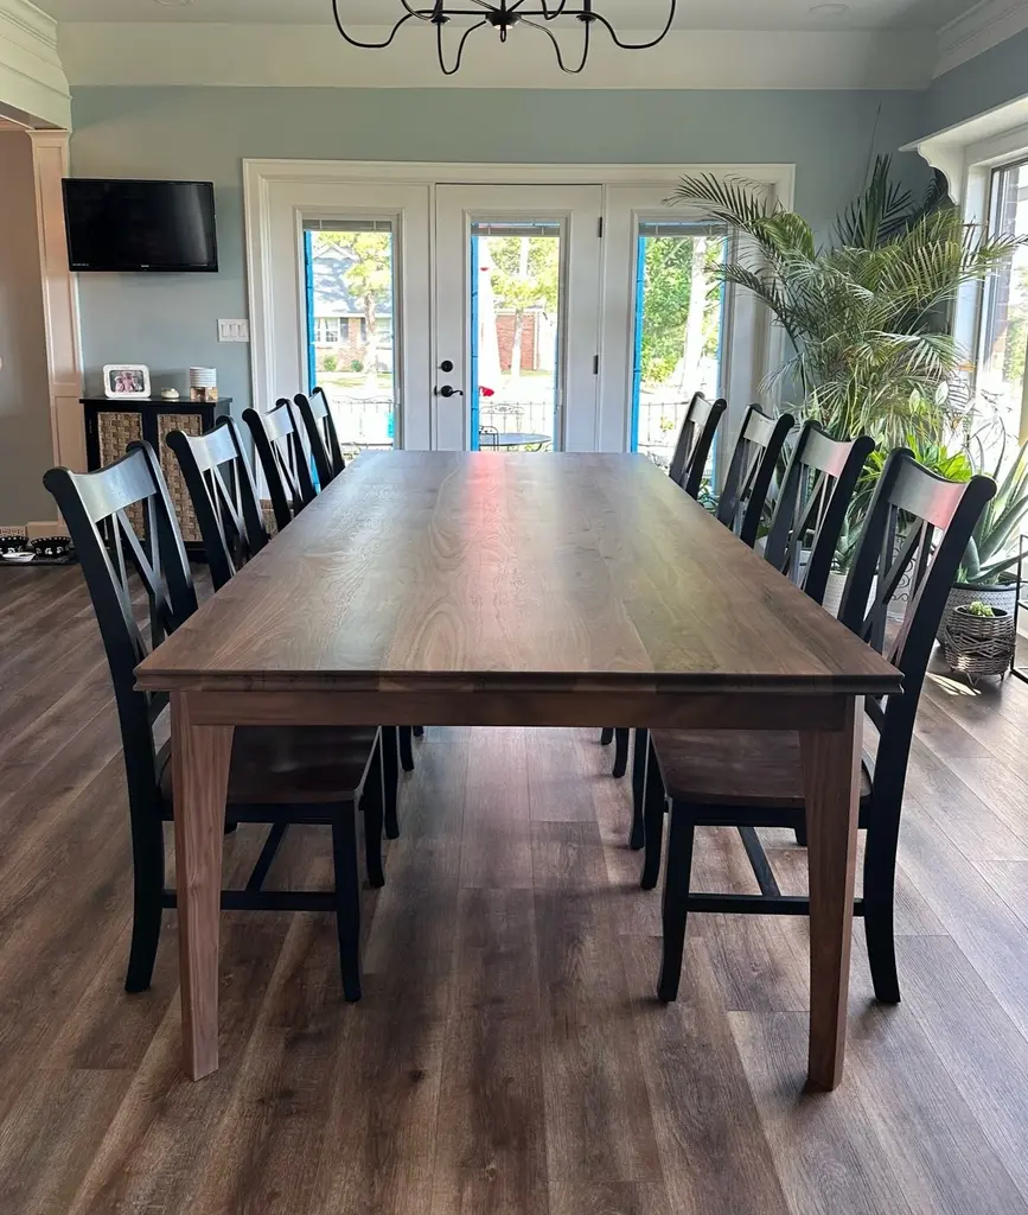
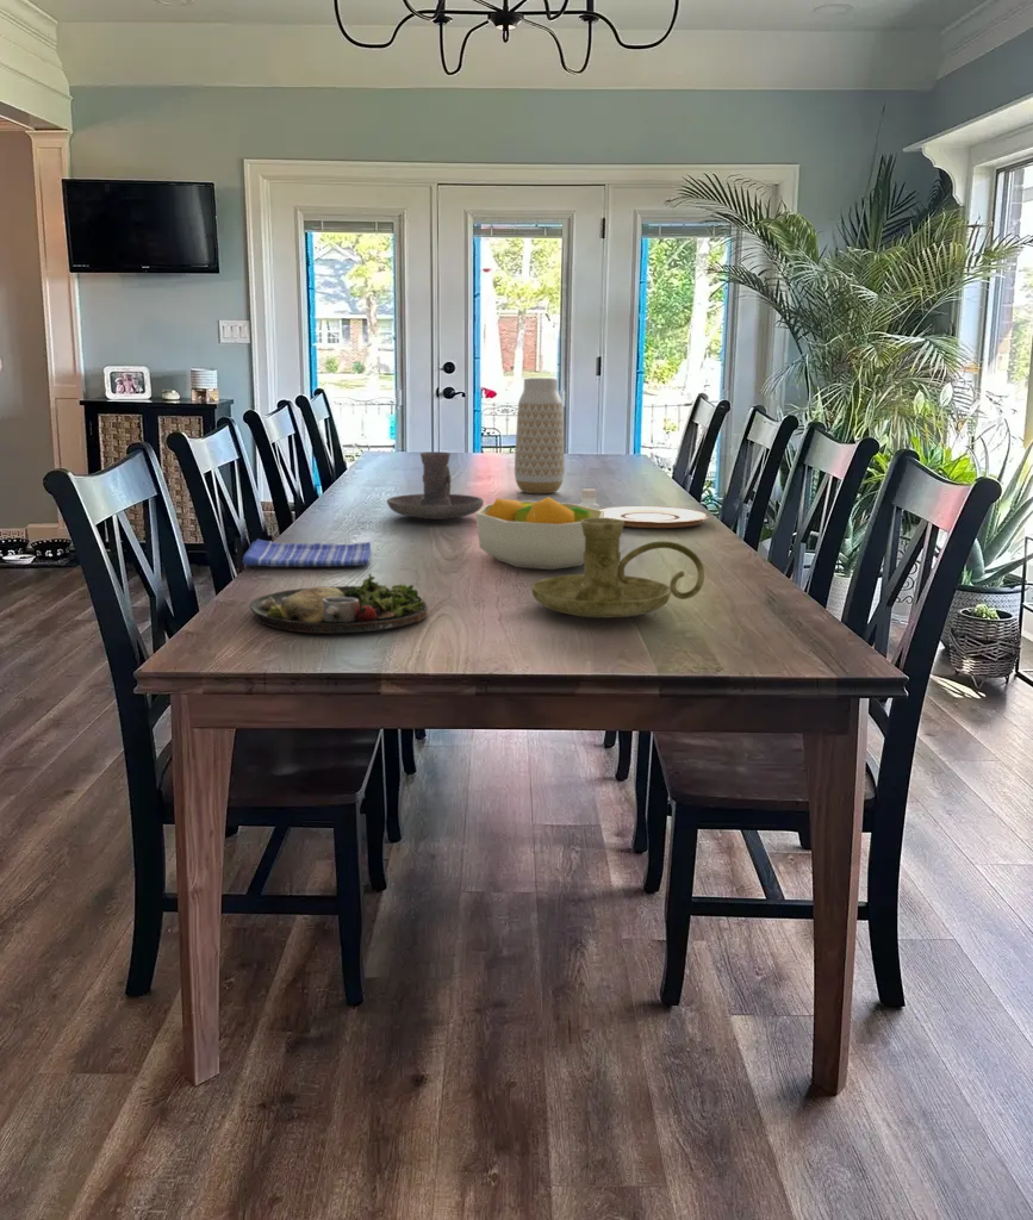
+ candle holder (437, 484)
+ vase (540, 435)
+ dinner plate (340, 595)
+ candle holder (617, 566)
+ plate (649, 516)
+ dish towel (309, 552)
+ pepper shaker (587, 506)
+ fruit bowl (540, 524)
